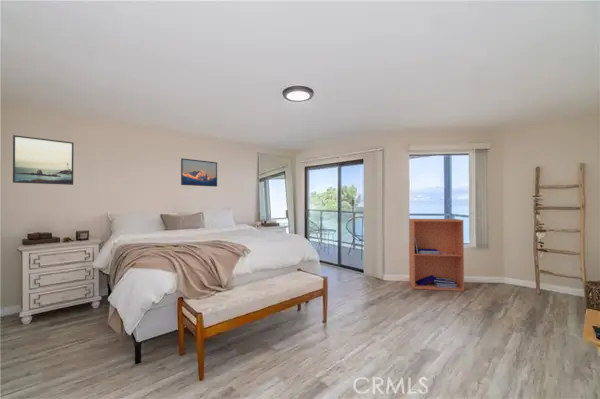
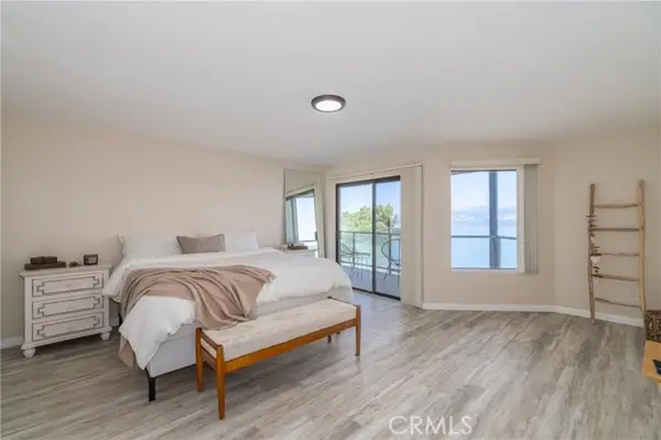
- bookshelf (435, 252)
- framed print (44, 161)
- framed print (199, 173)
